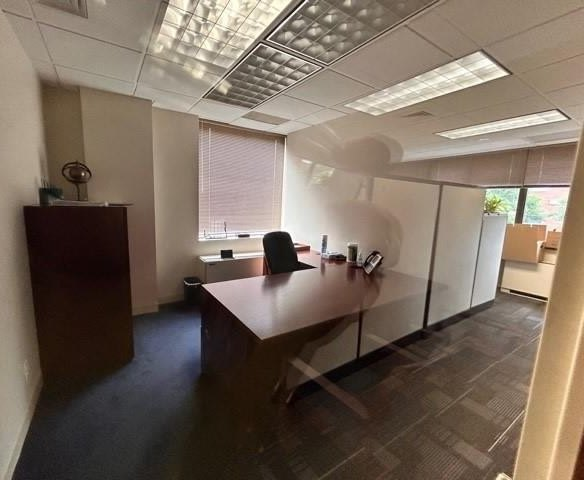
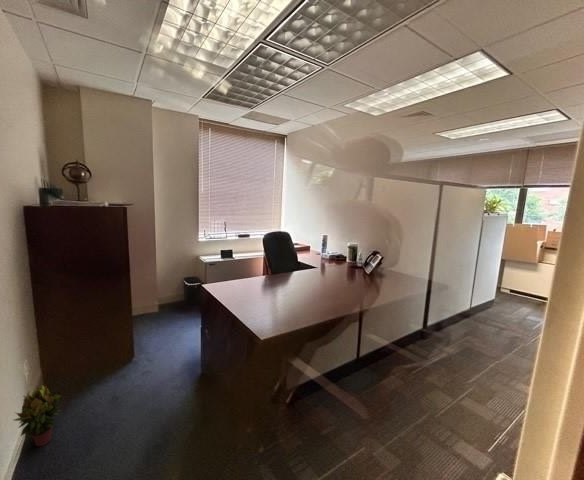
+ potted plant (40, 414)
